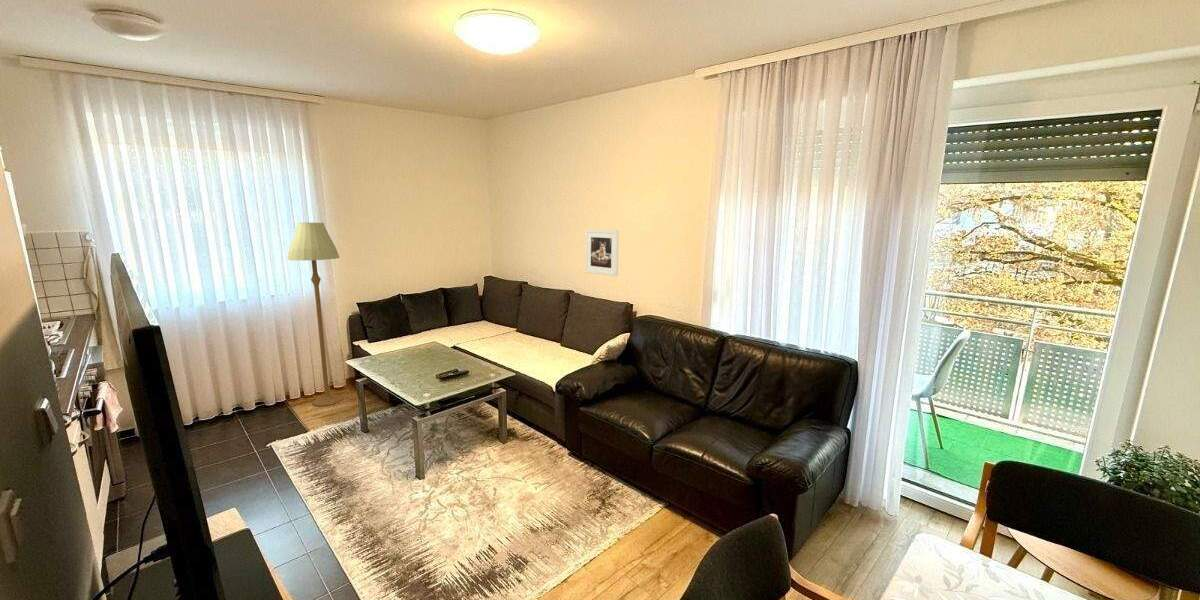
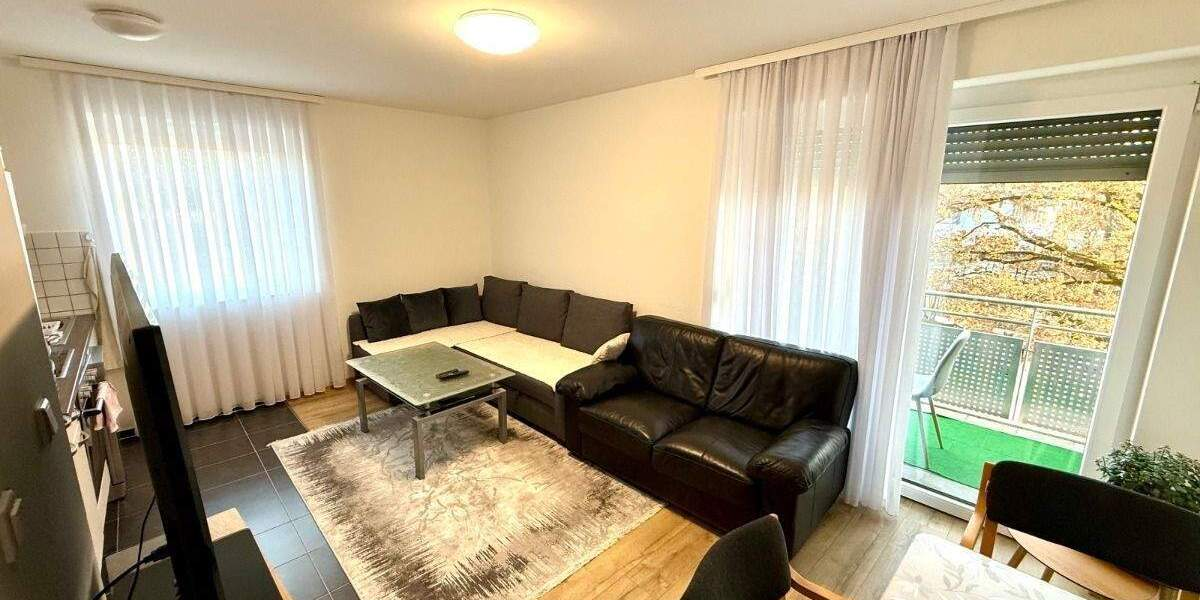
- floor lamp (319, 314)
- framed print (601, 252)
